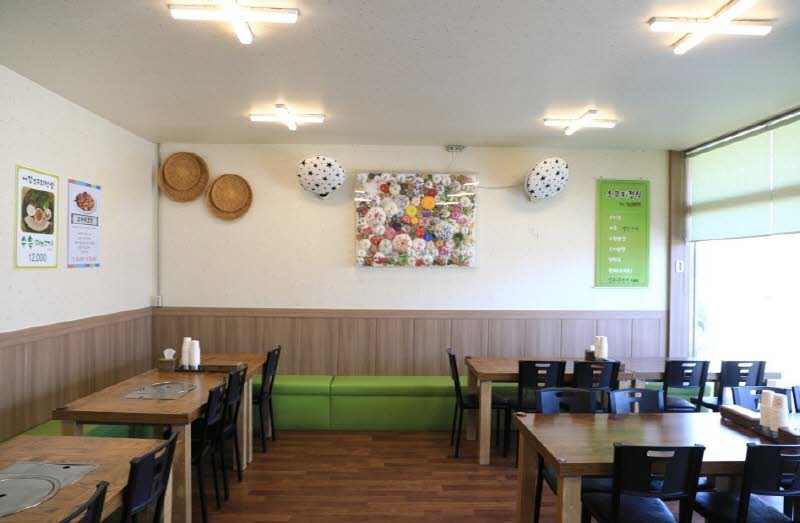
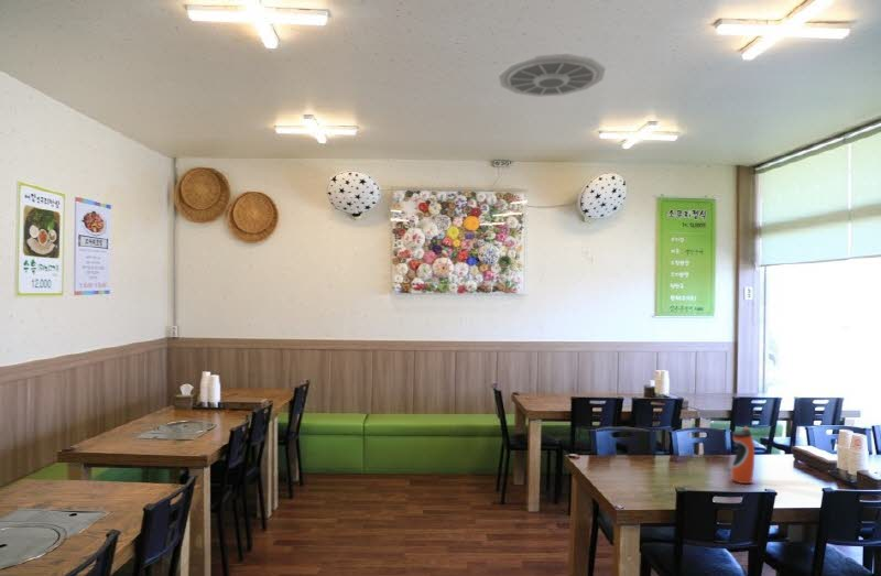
+ ceiling vent (551, 79)
+ water bottle (742, 454)
